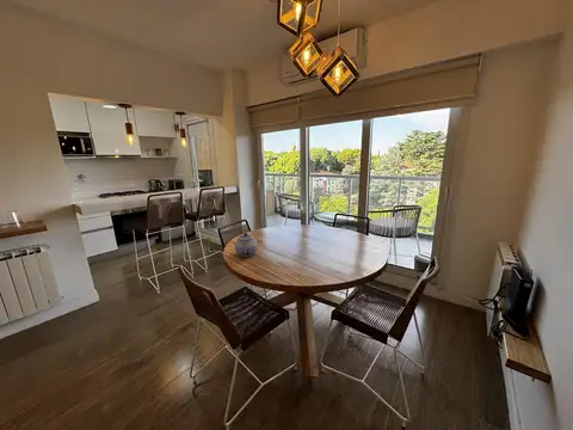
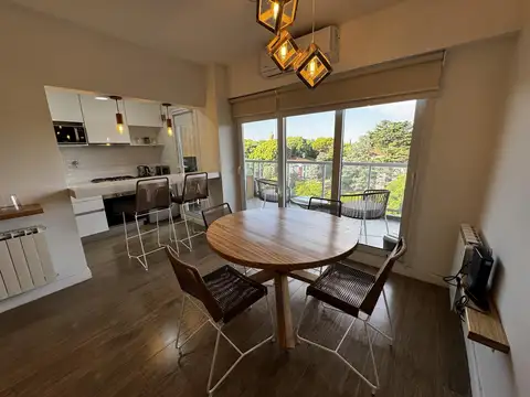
- teapot (245, 242)
